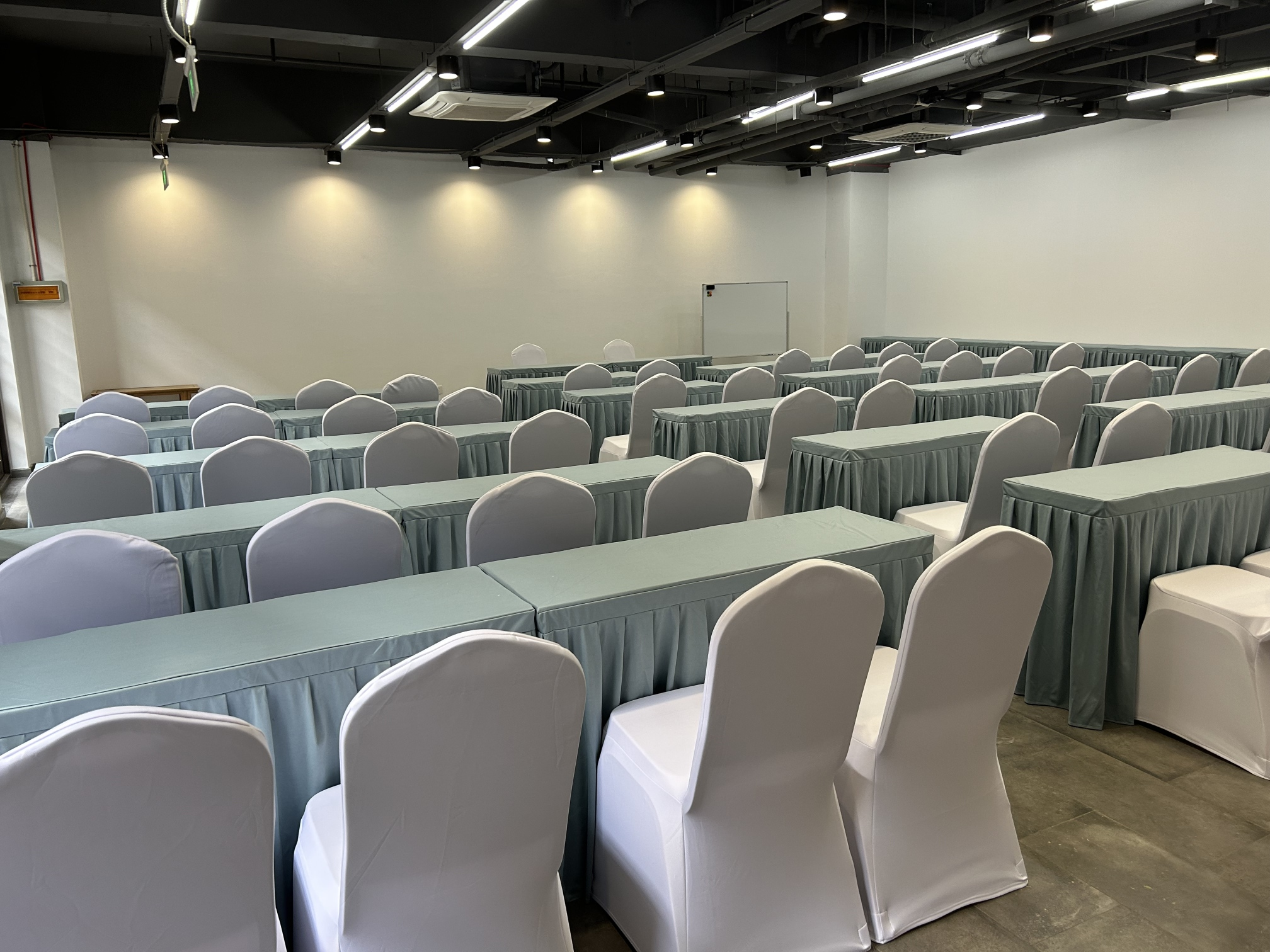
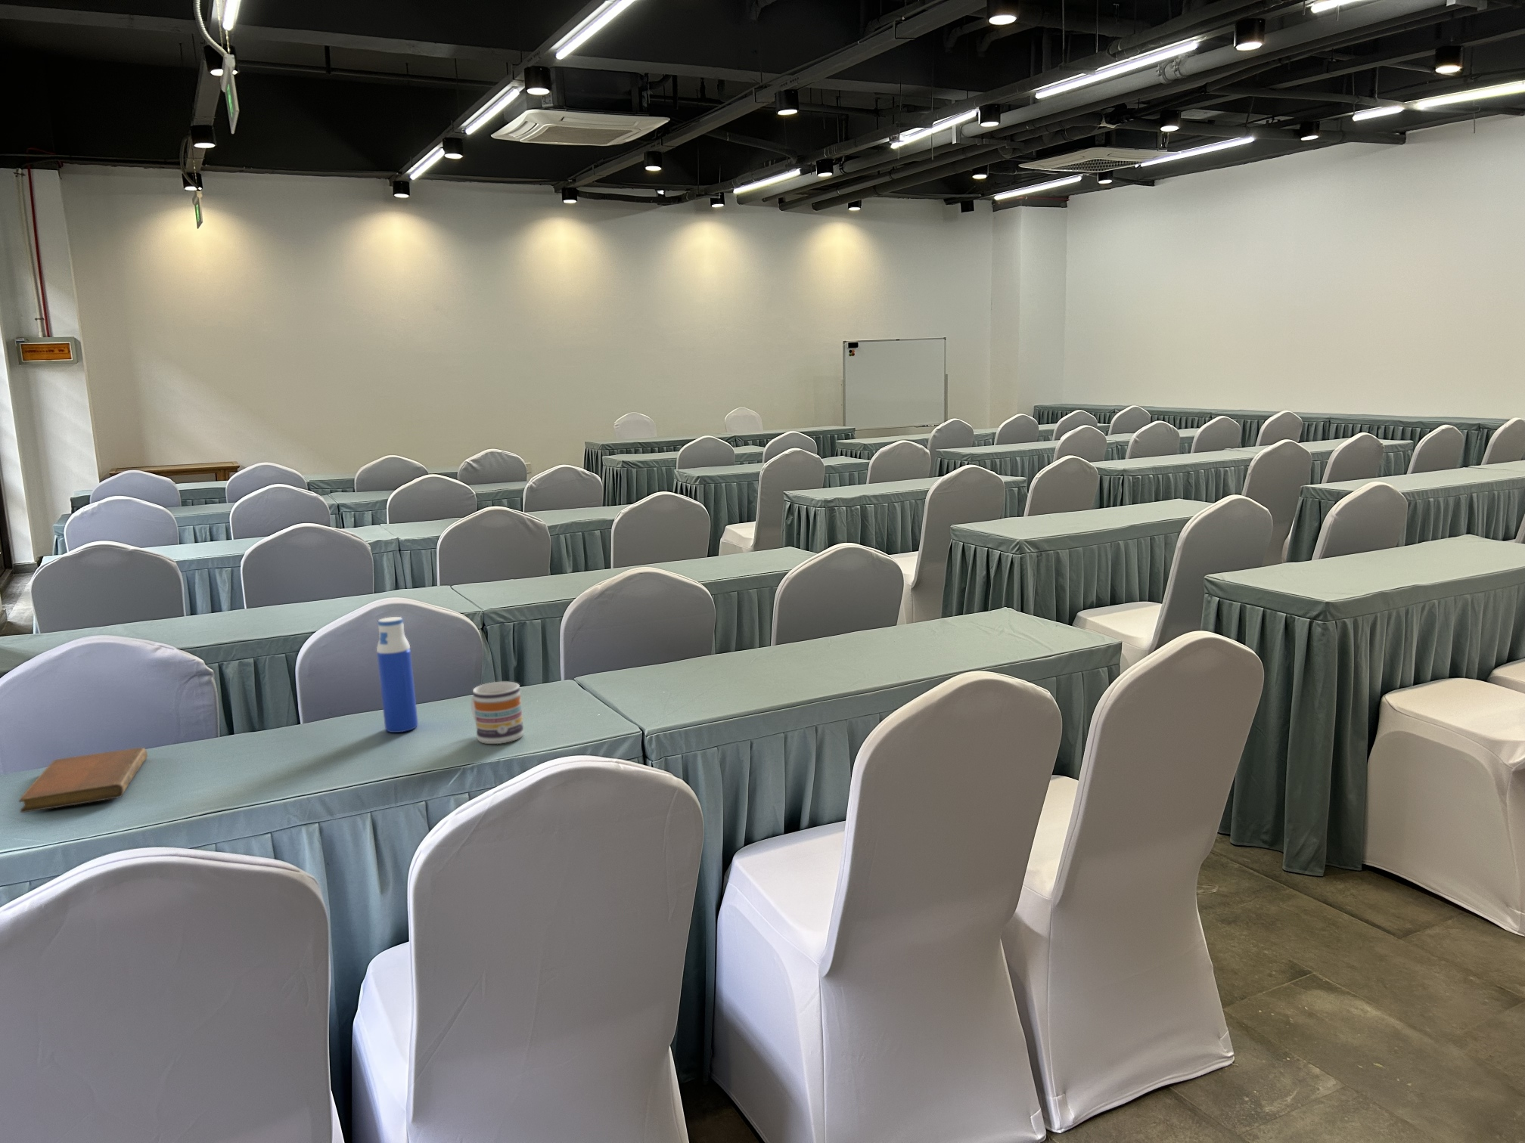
+ notebook (86, 777)
+ mug (496, 711)
+ water bottle (395, 674)
